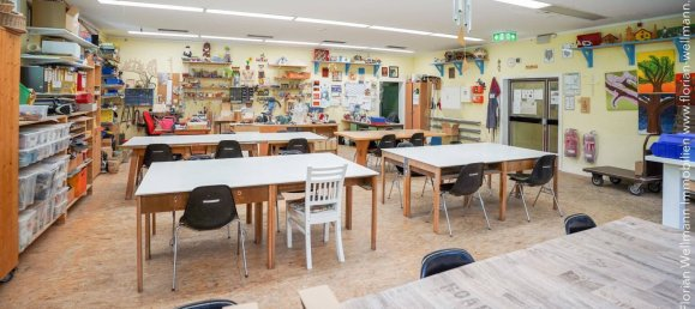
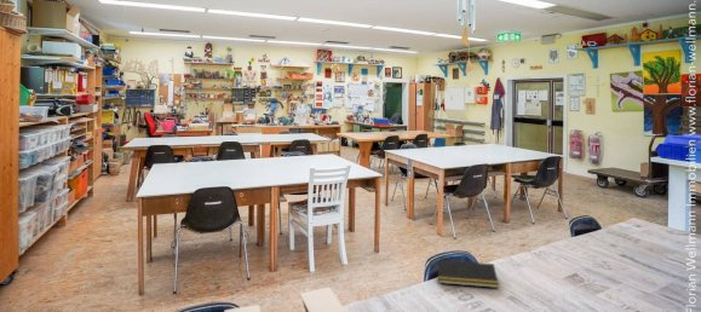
+ notepad (466, 272)
